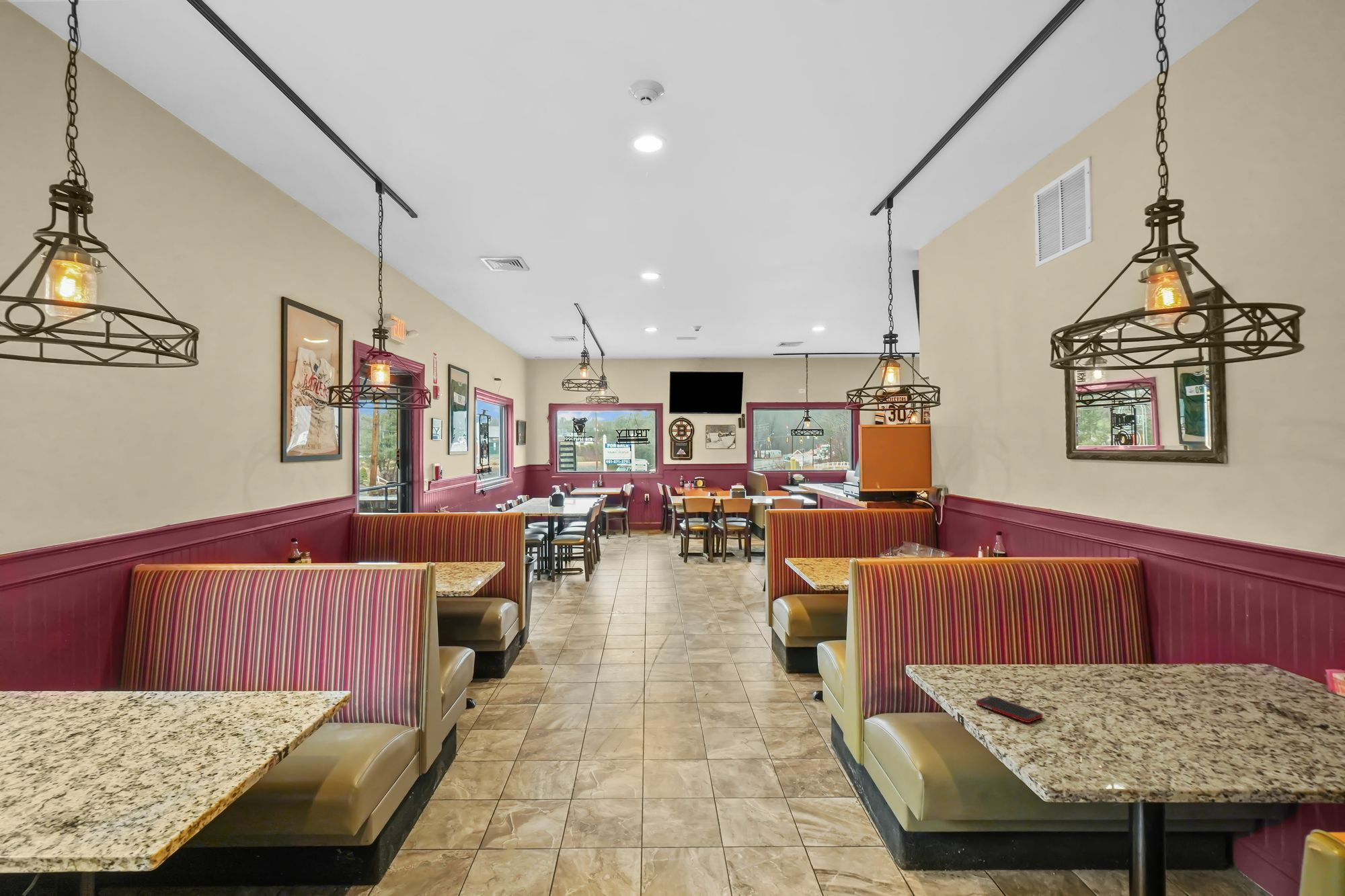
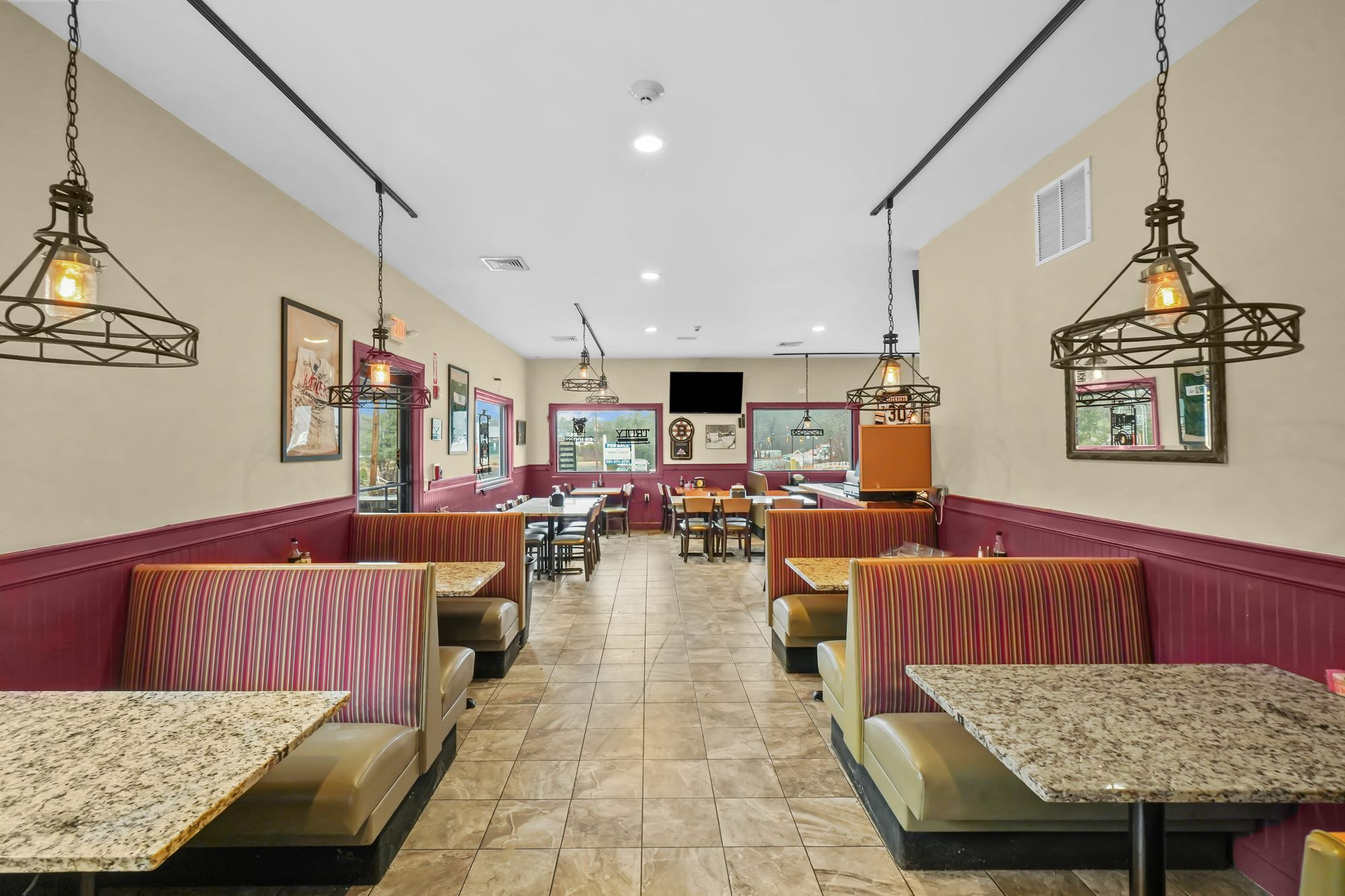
- cell phone (1008, 708)
